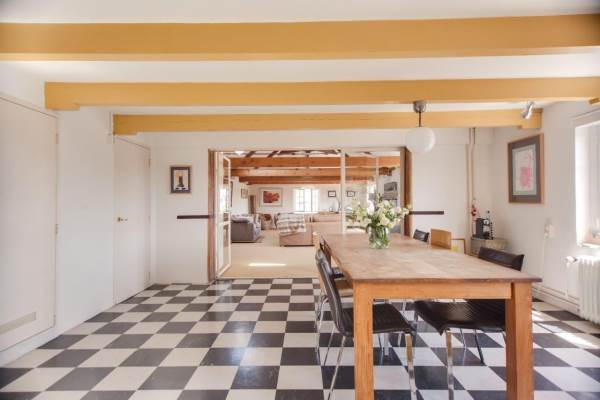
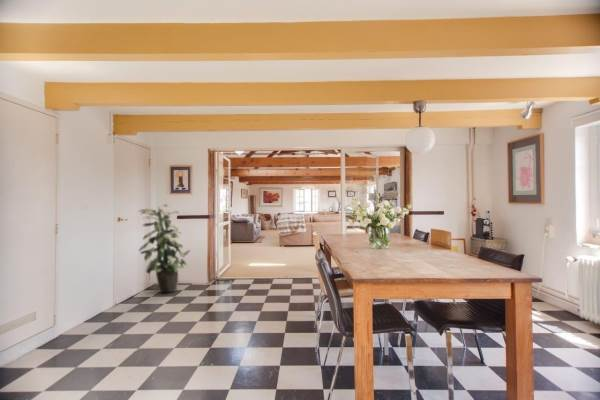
+ indoor plant (163, 248)
